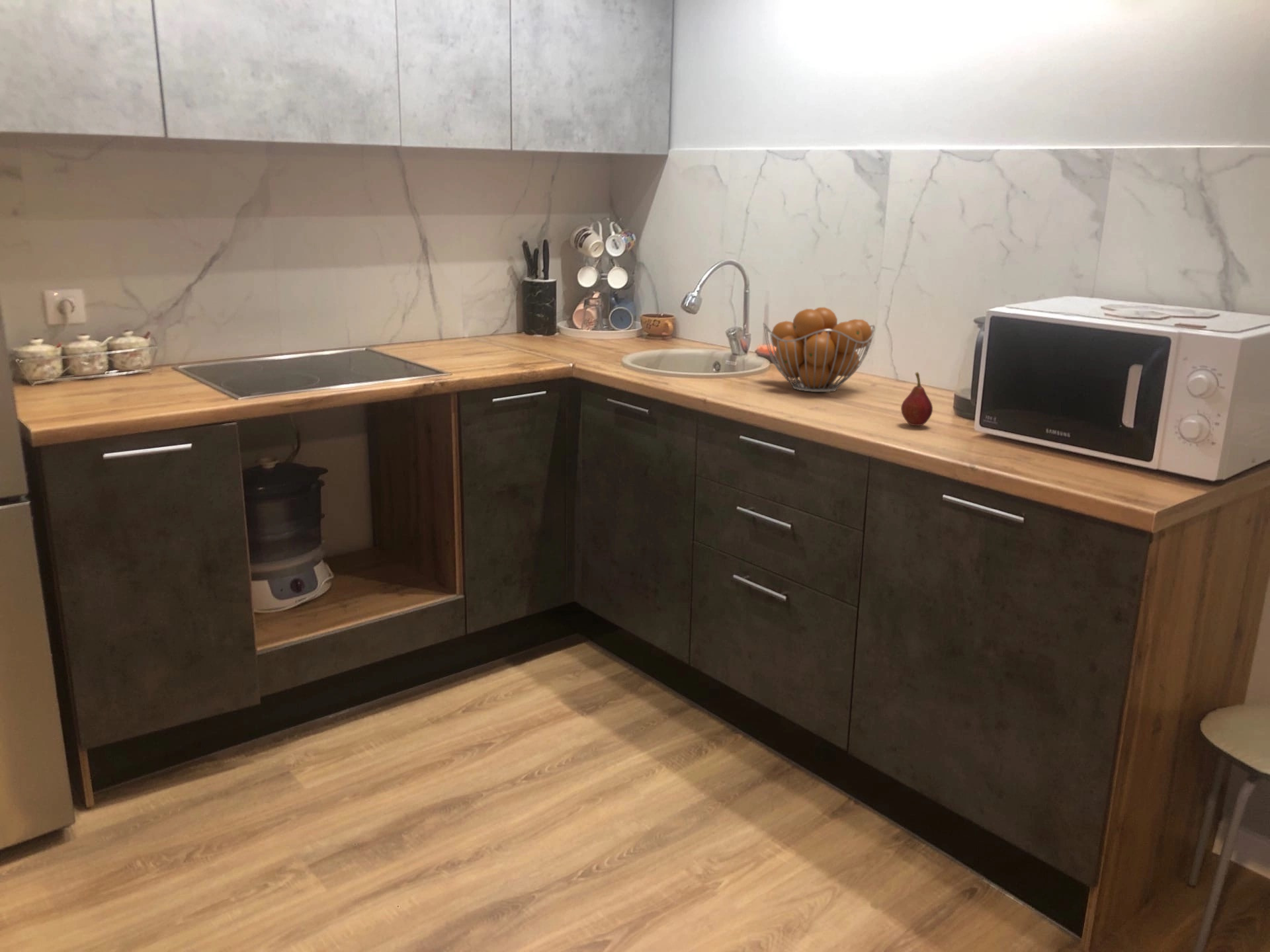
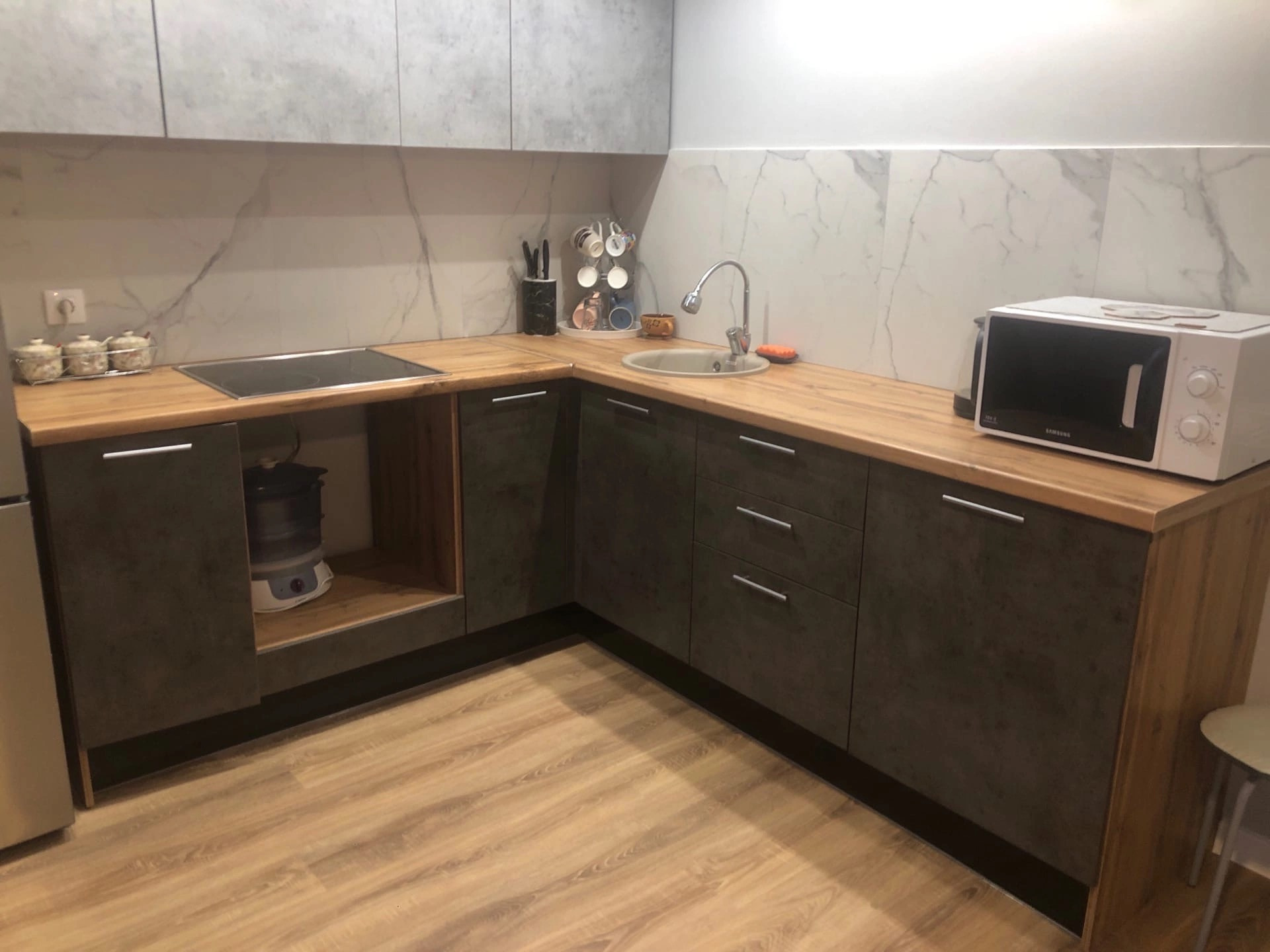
- fruit basket (817, 348)
- fruit (917, 398)
